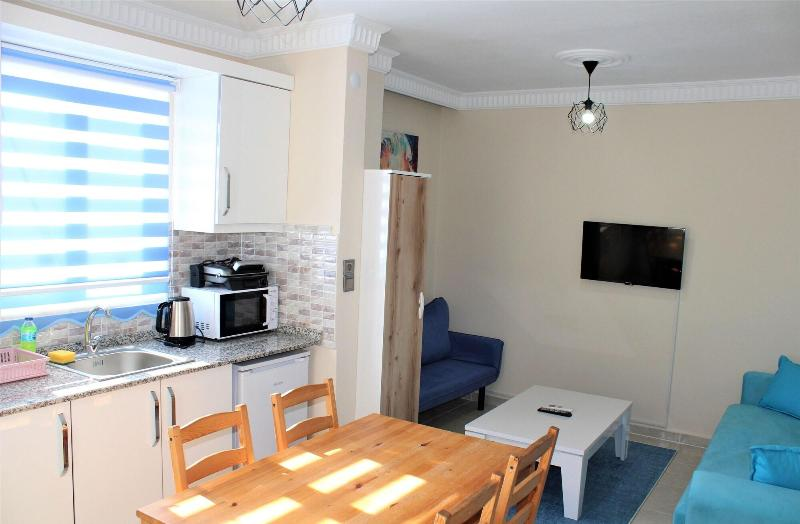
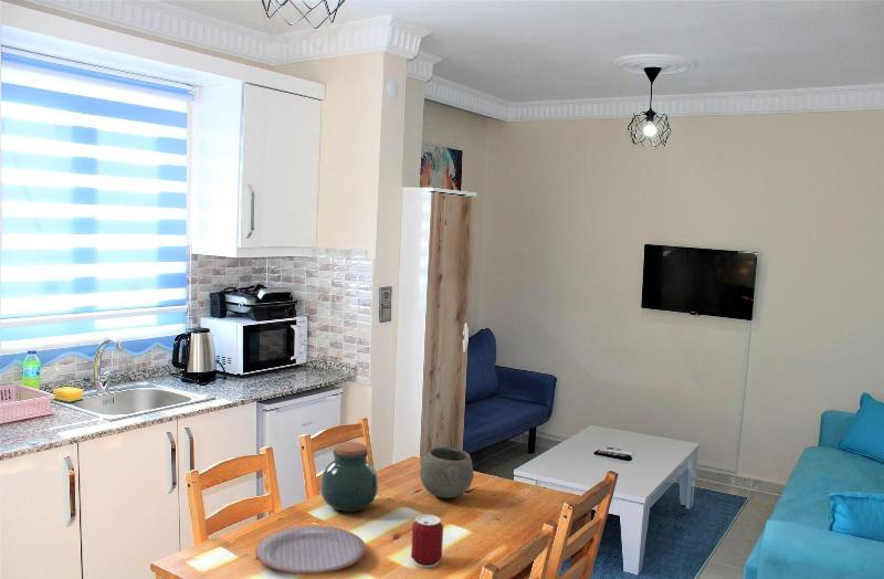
+ plate (311, 551)
+ can (427, 540)
+ jar (349, 476)
+ bowl (446, 474)
